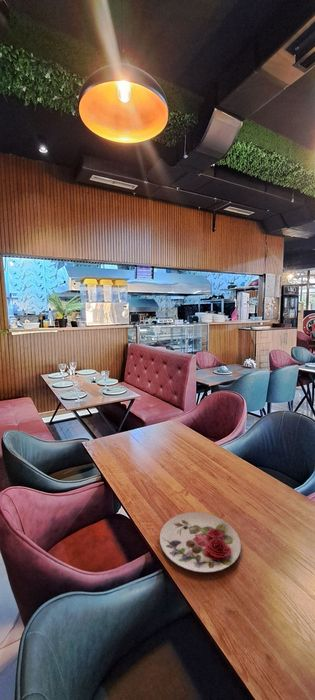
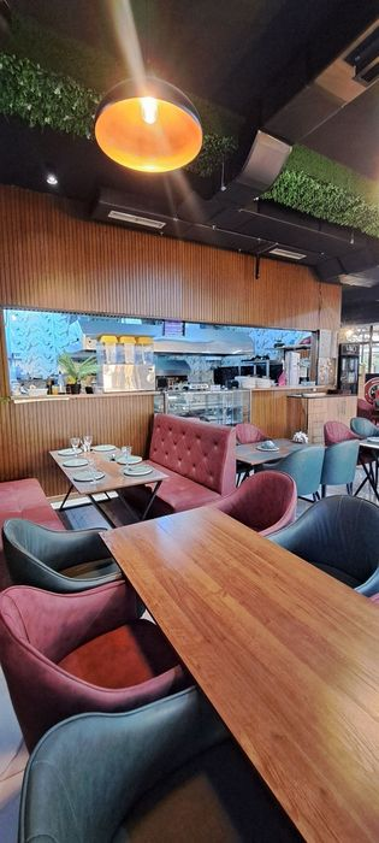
- plate (199, 537)
